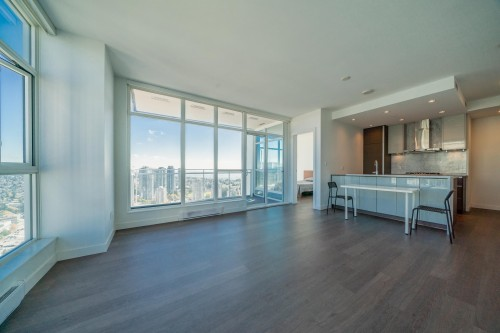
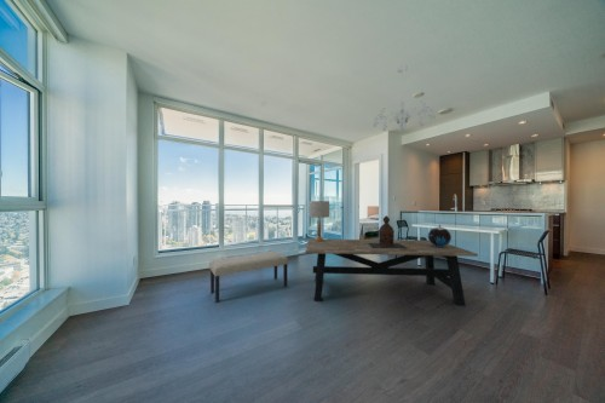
+ decorative globe (439, 235)
+ chandelier (402, 102)
+ lamp (318, 220)
+ lantern (386, 230)
+ dining table (379, 267)
+ bench (248, 270)
